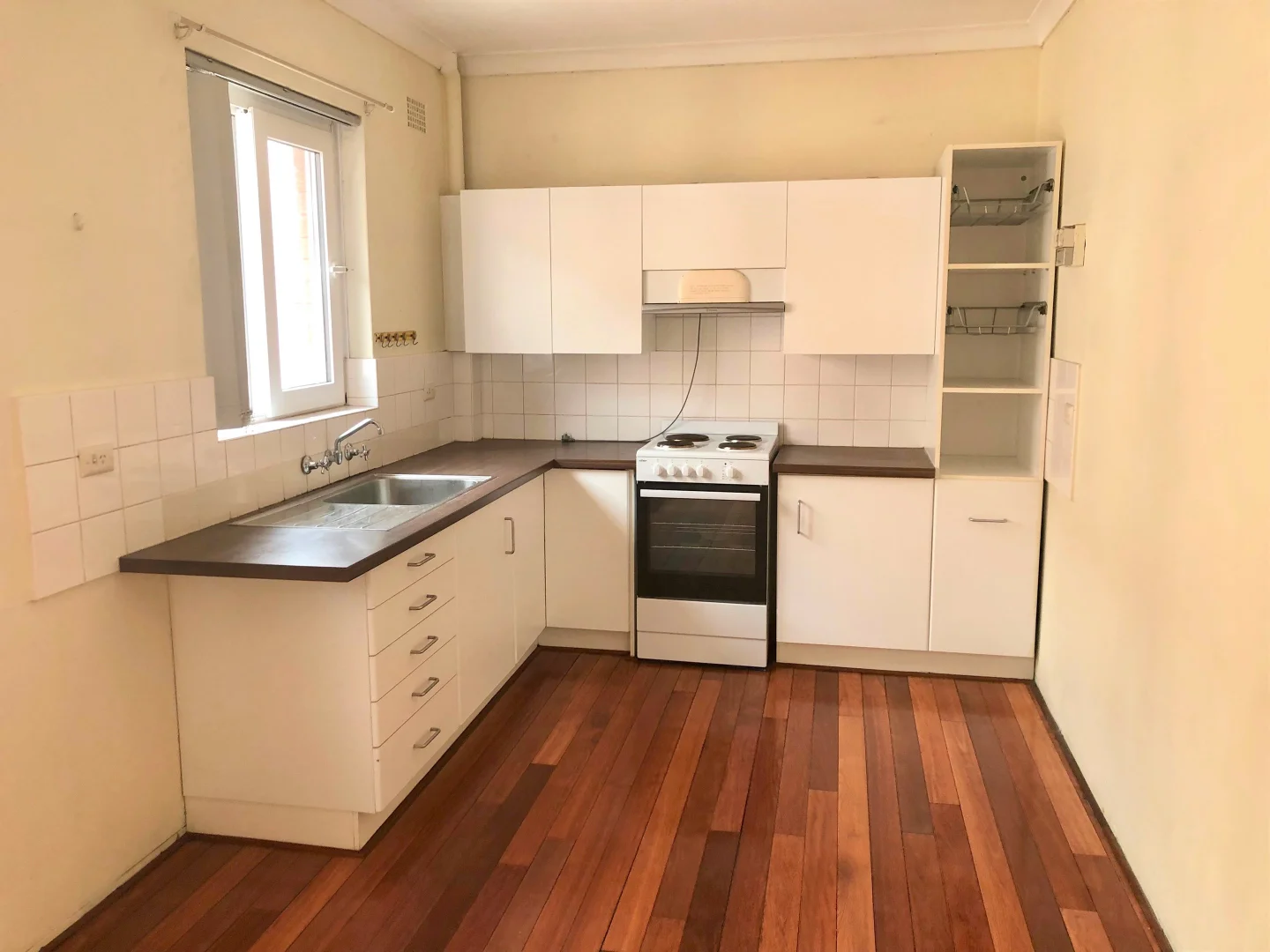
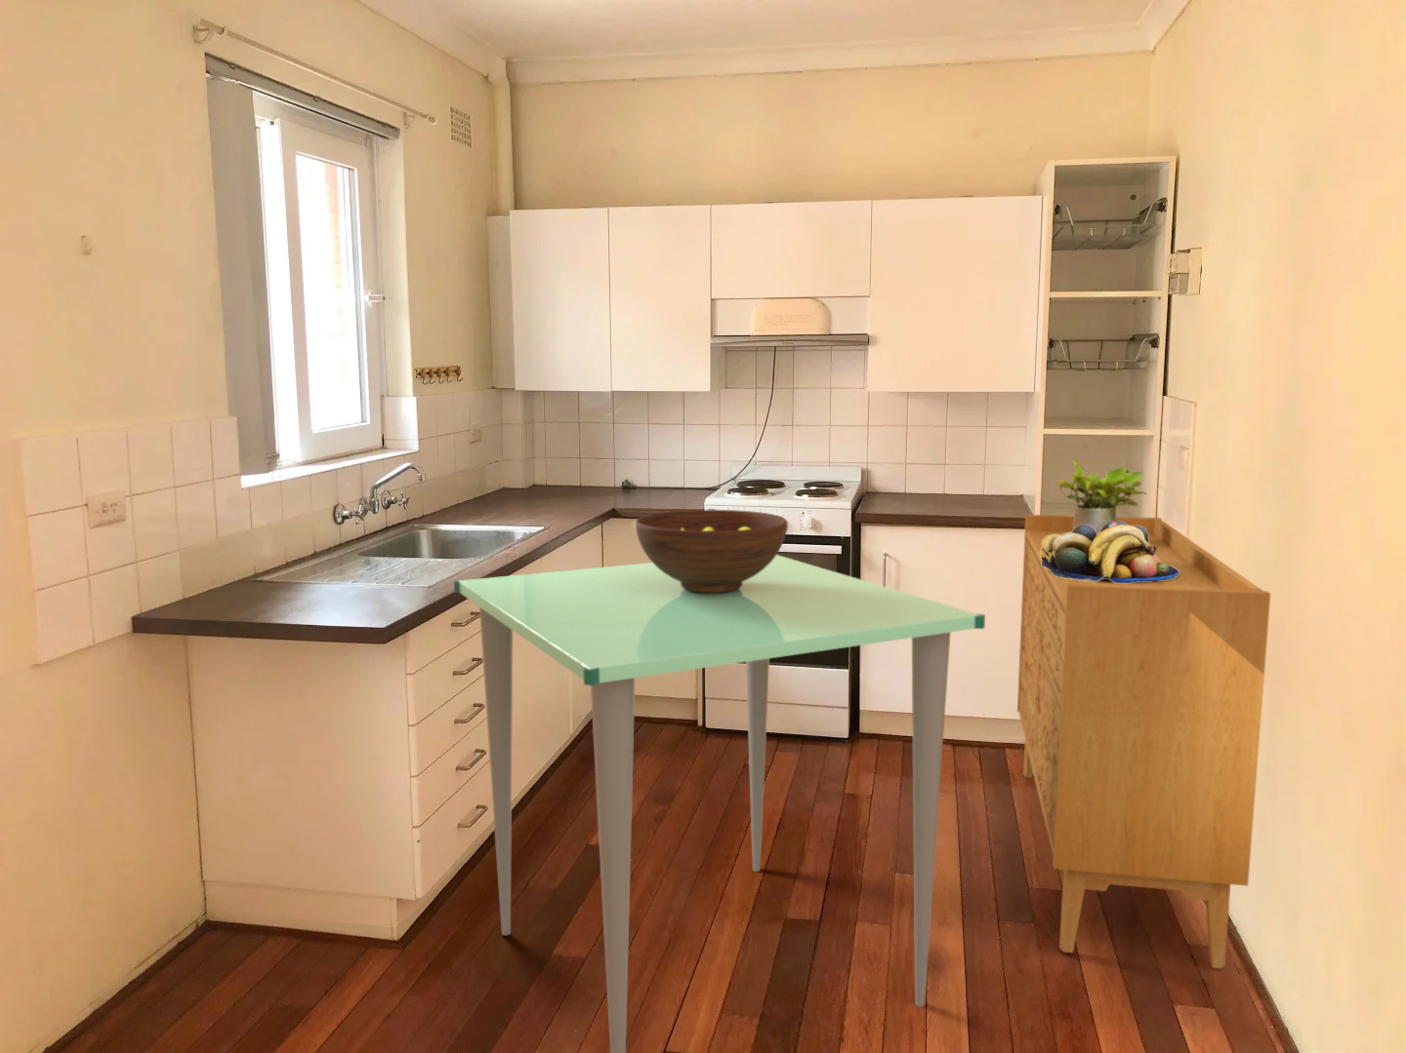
+ dining table (749, 785)
+ fruit bowl (711, 553)
+ fruit bowl (1110, 546)
+ potted plant (1100, 501)
+ sideboard (1113, 702)
